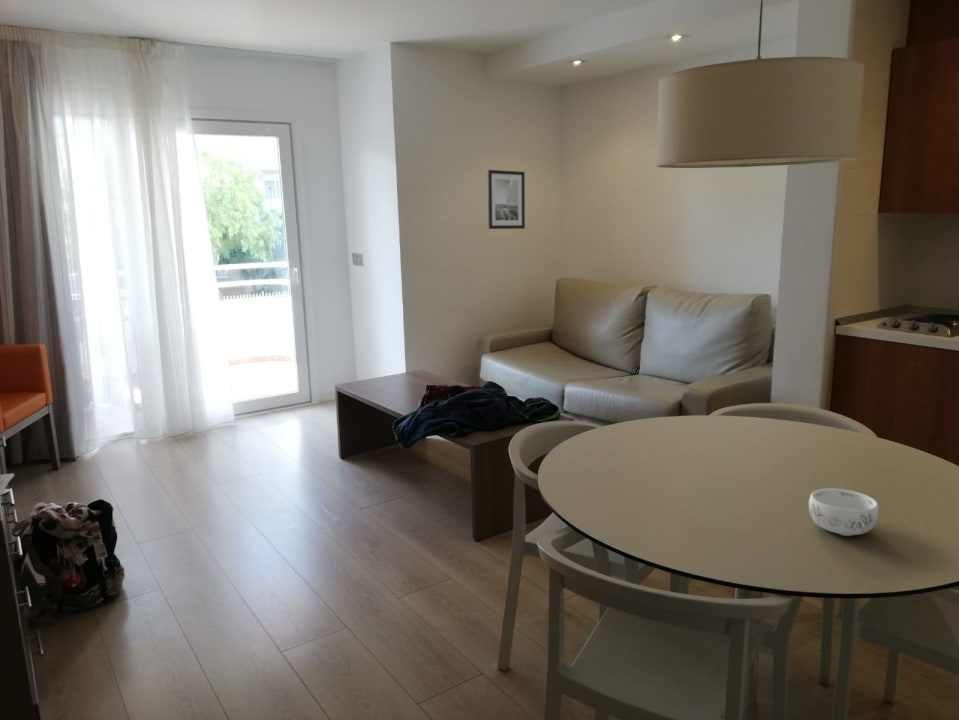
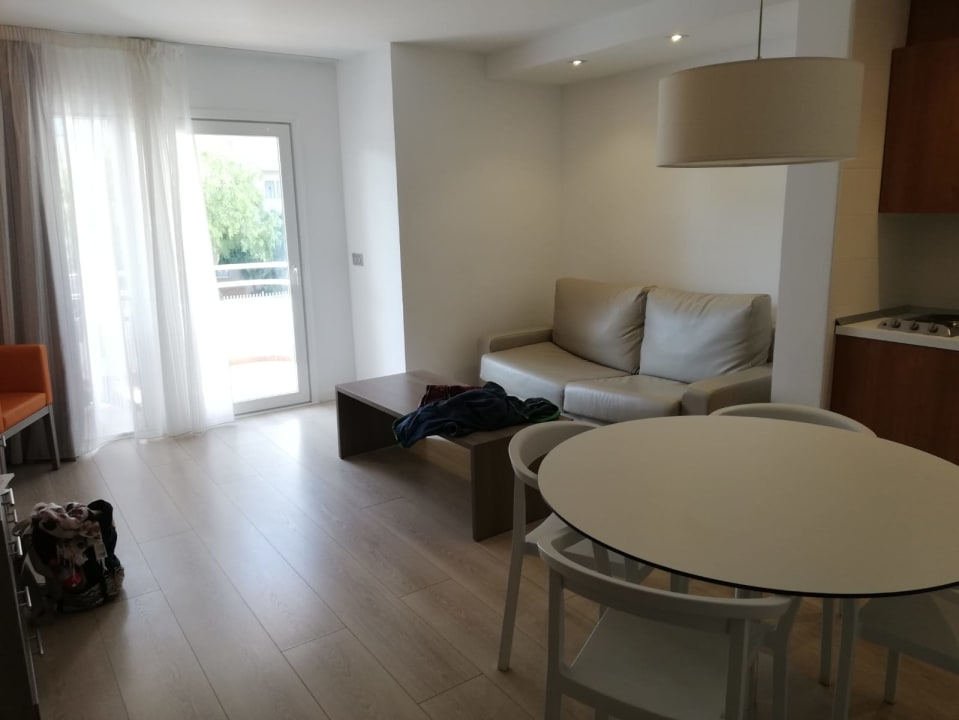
- decorative bowl (843, 512)
- wall art (506, 200)
